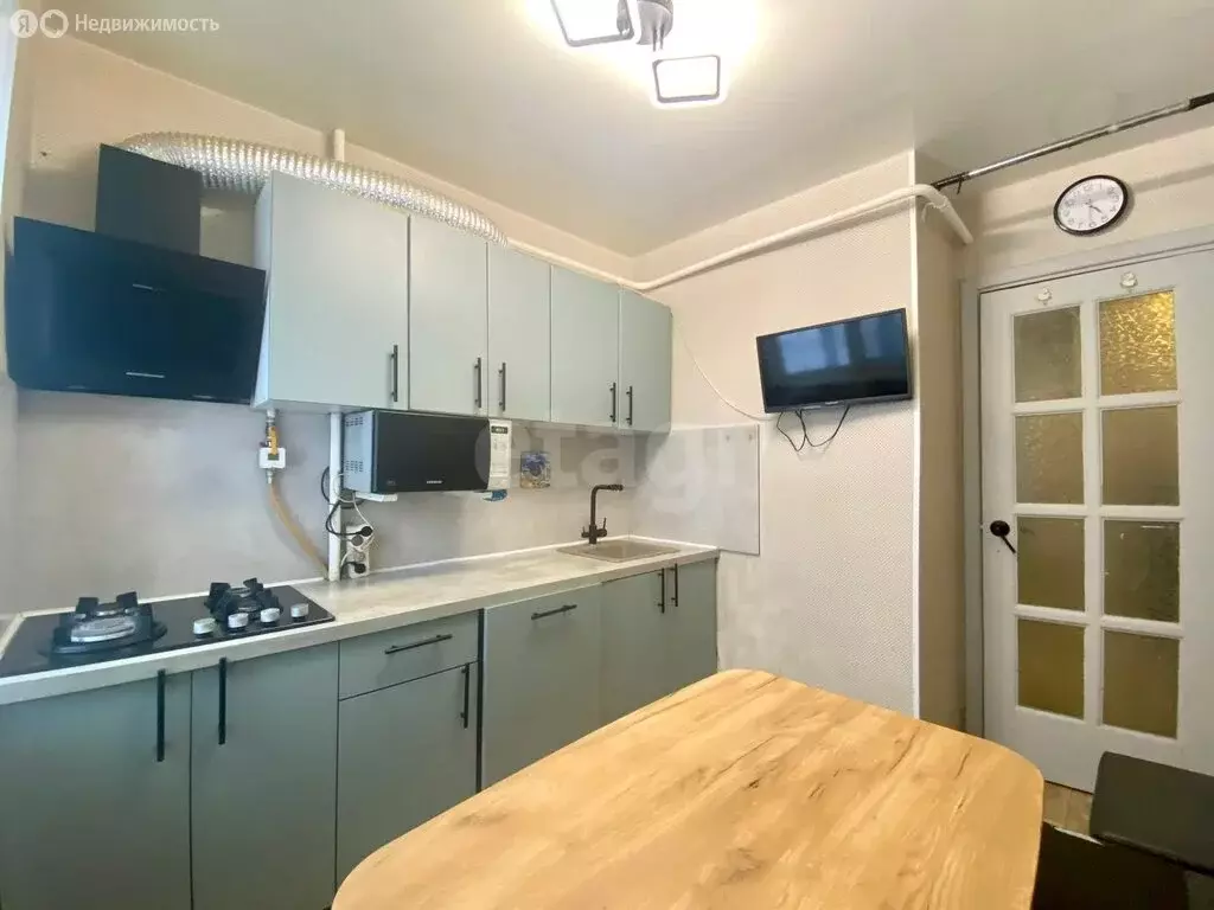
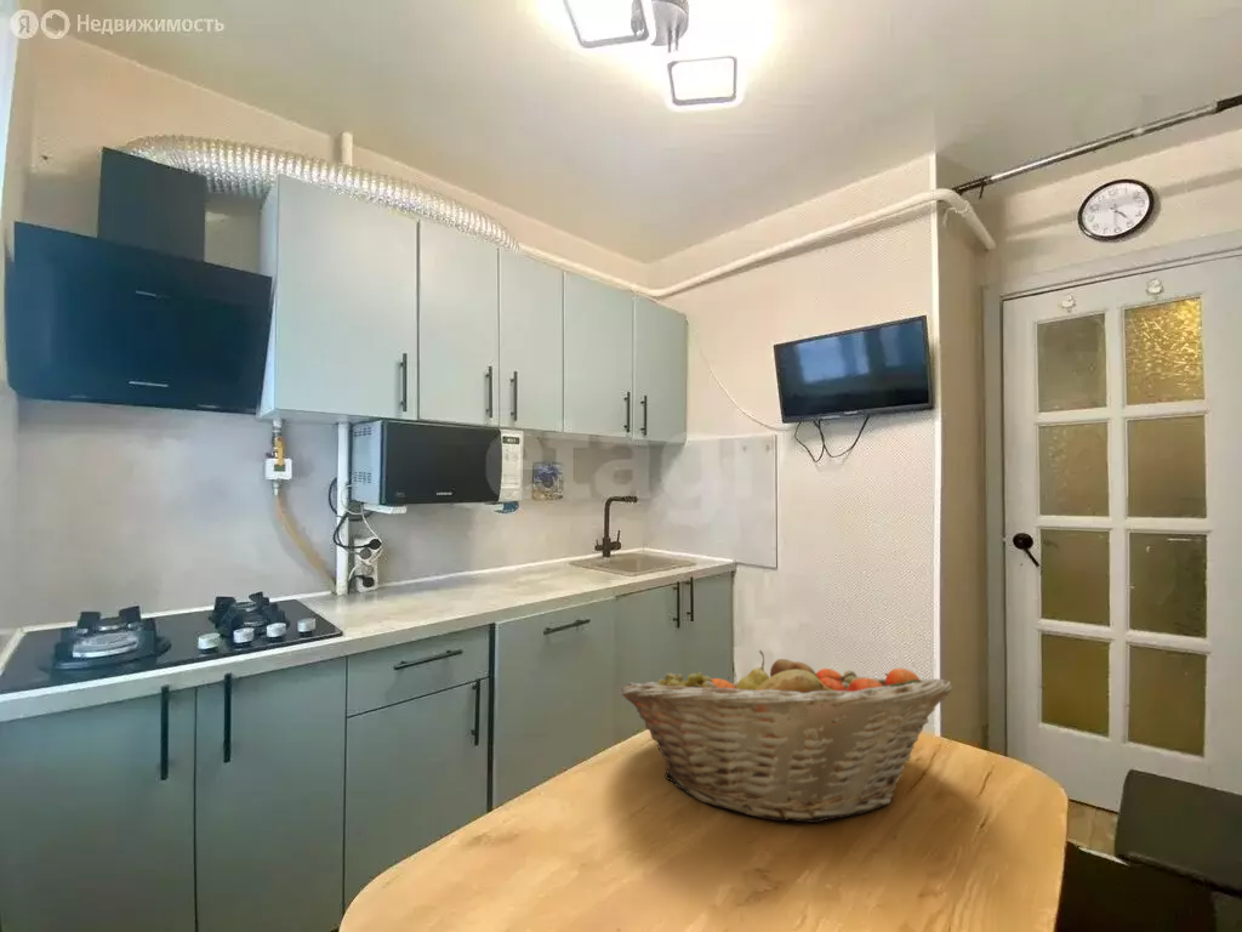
+ fruit basket (777, 712)
